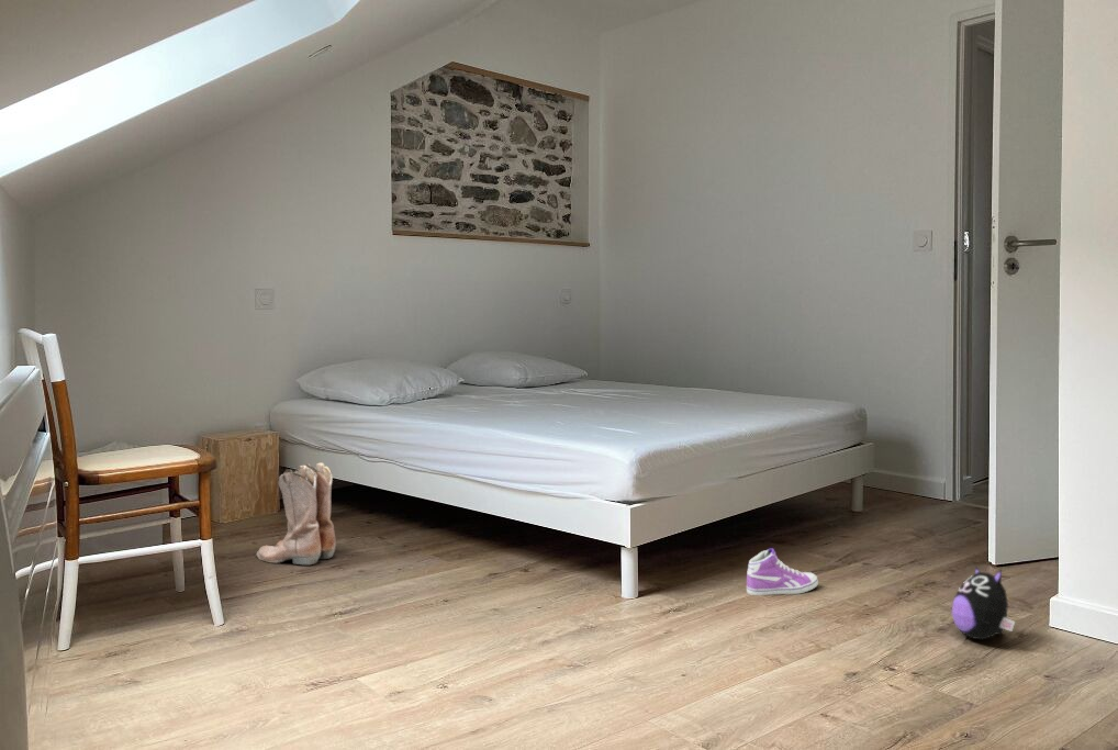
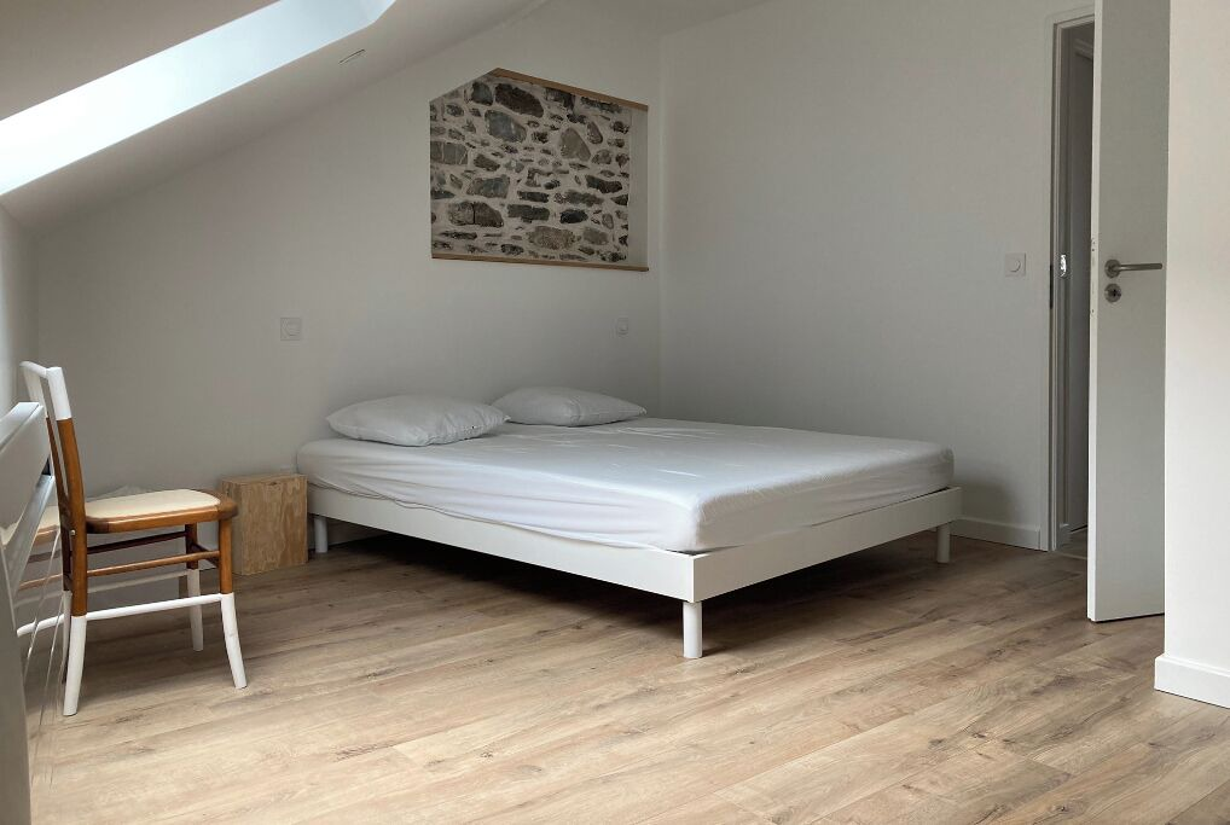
- plush toy (984, 602)
- boots (294, 510)
- sneaker (783, 570)
